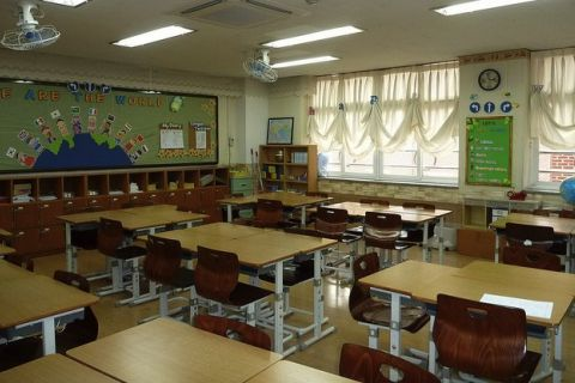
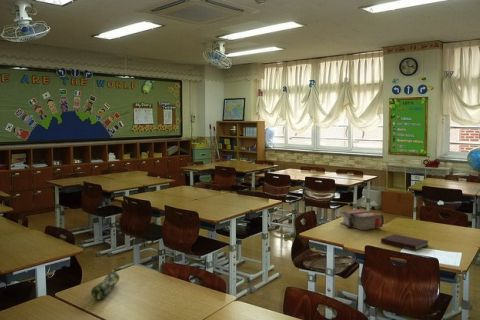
+ pencil case (106, 284)
+ notebook (404, 241)
+ bible (359, 219)
